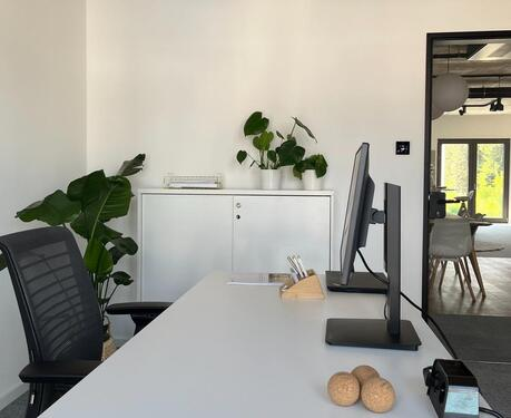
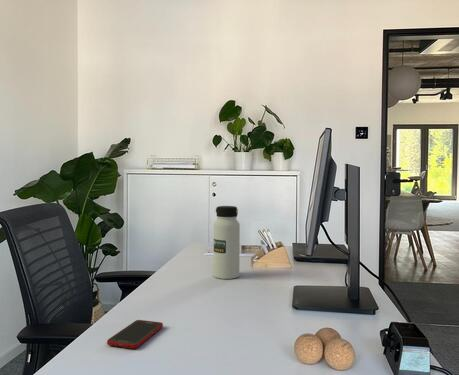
+ cell phone (136, 333)
+ water bottle (226, 241)
